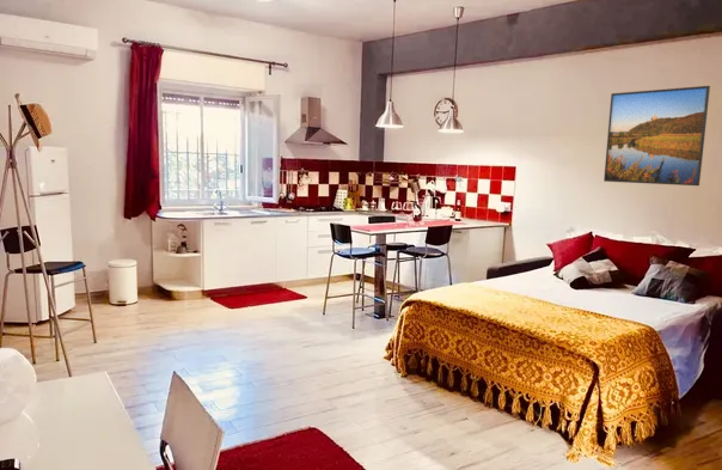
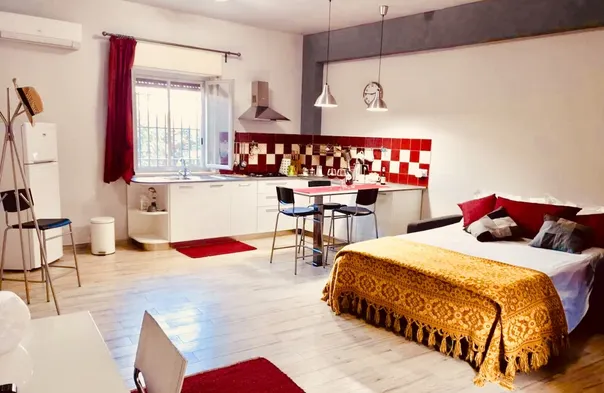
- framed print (653, 136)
